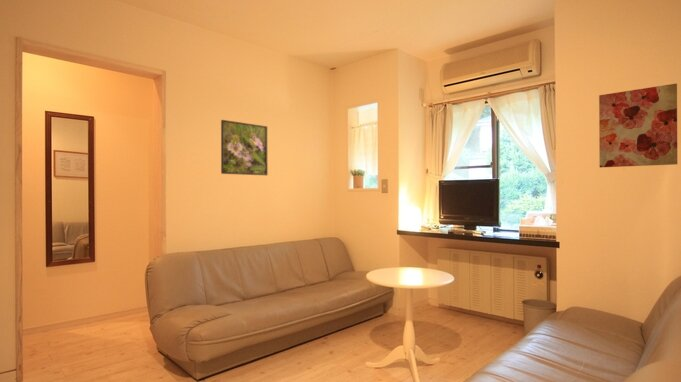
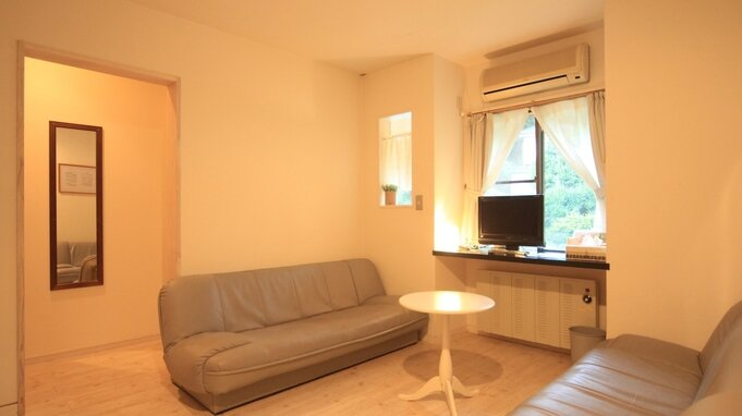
- wall art (636, 127)
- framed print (245, 148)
